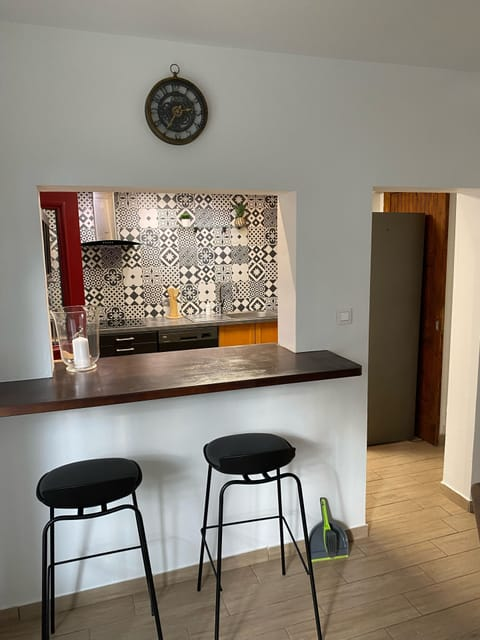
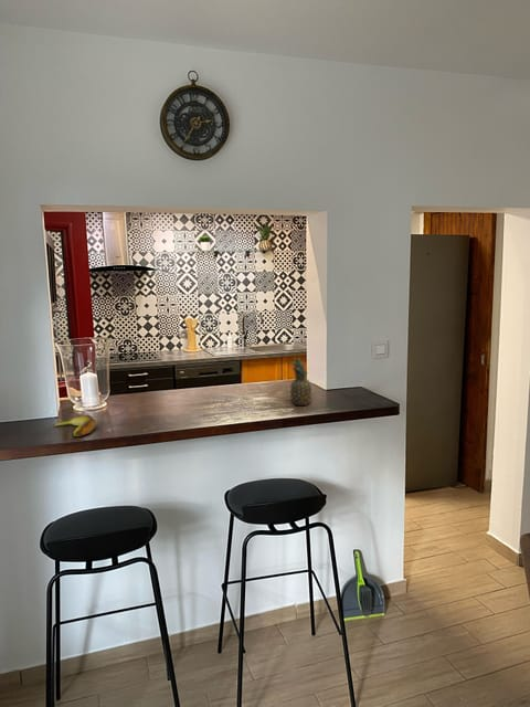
+ banana (71, 423)
+ fruit (300, 380)
